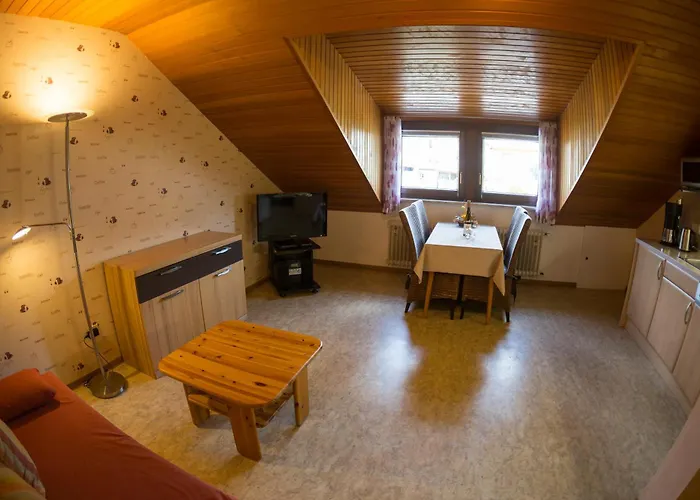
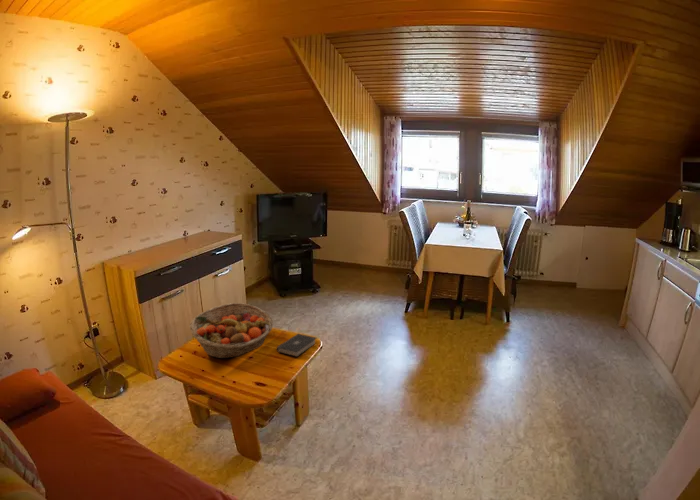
+ fruit basket (233, 329)
+ book (297, 344)
